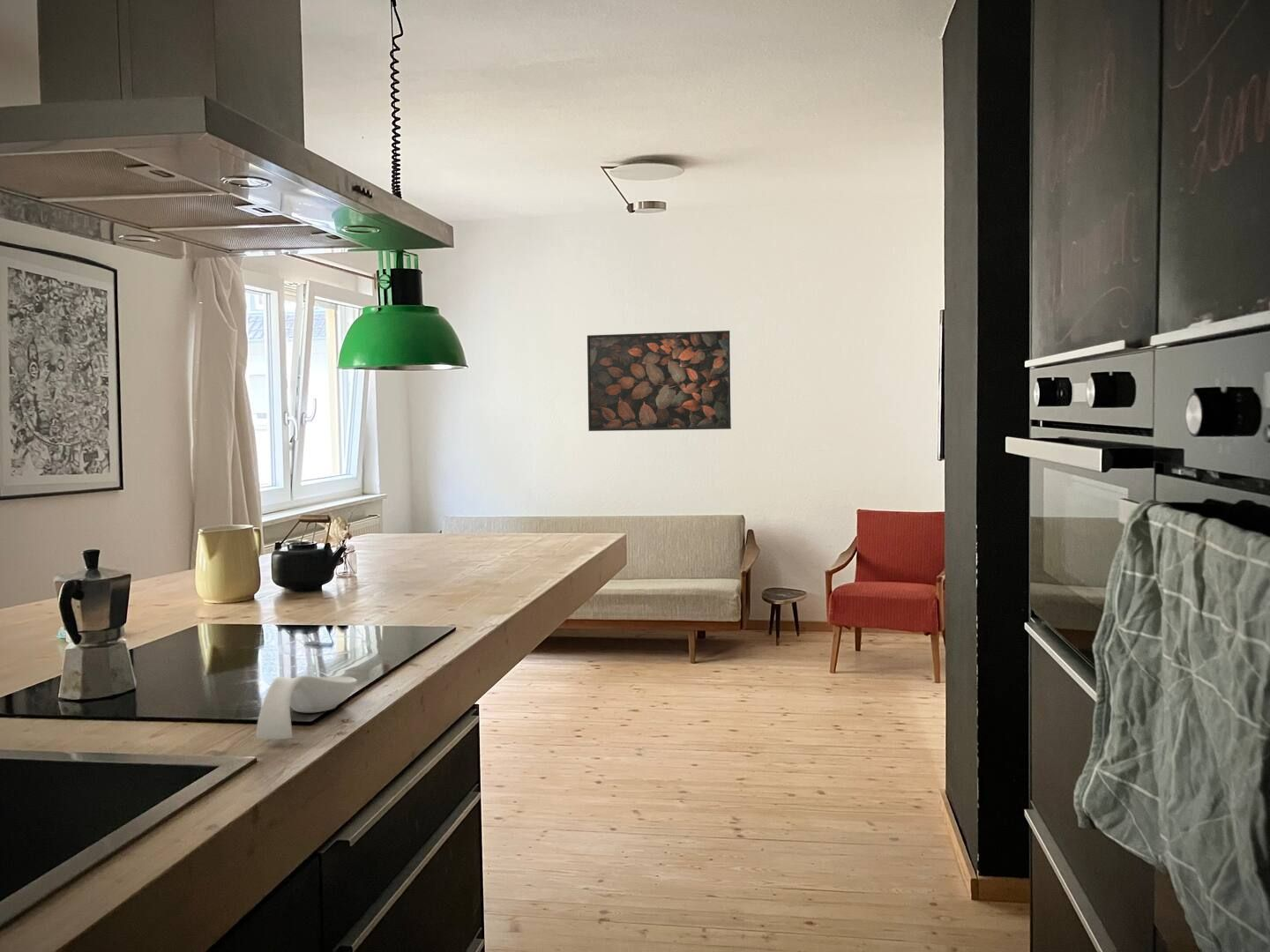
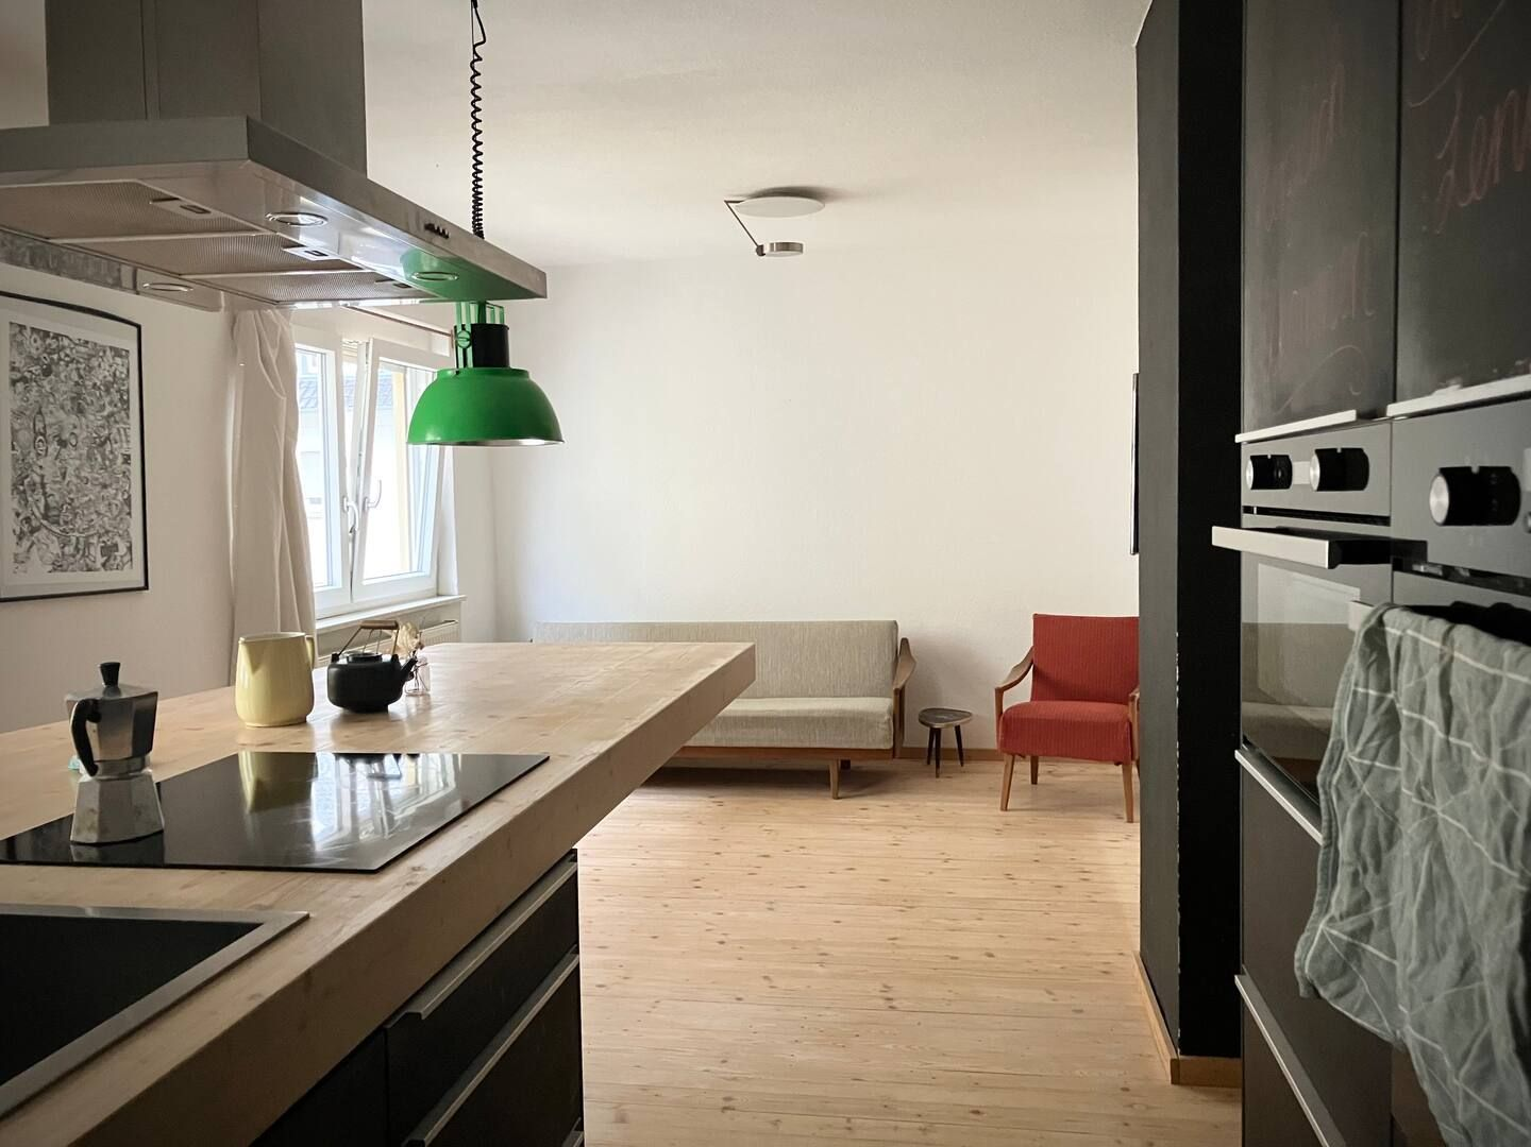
- spoon rest (303, 693)
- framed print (658, 381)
